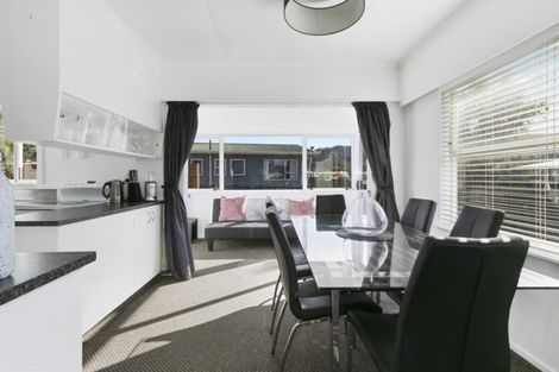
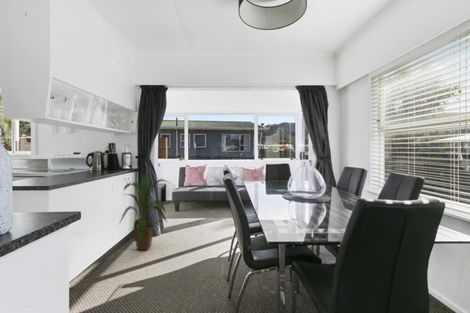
+ house plant (146, 208)
